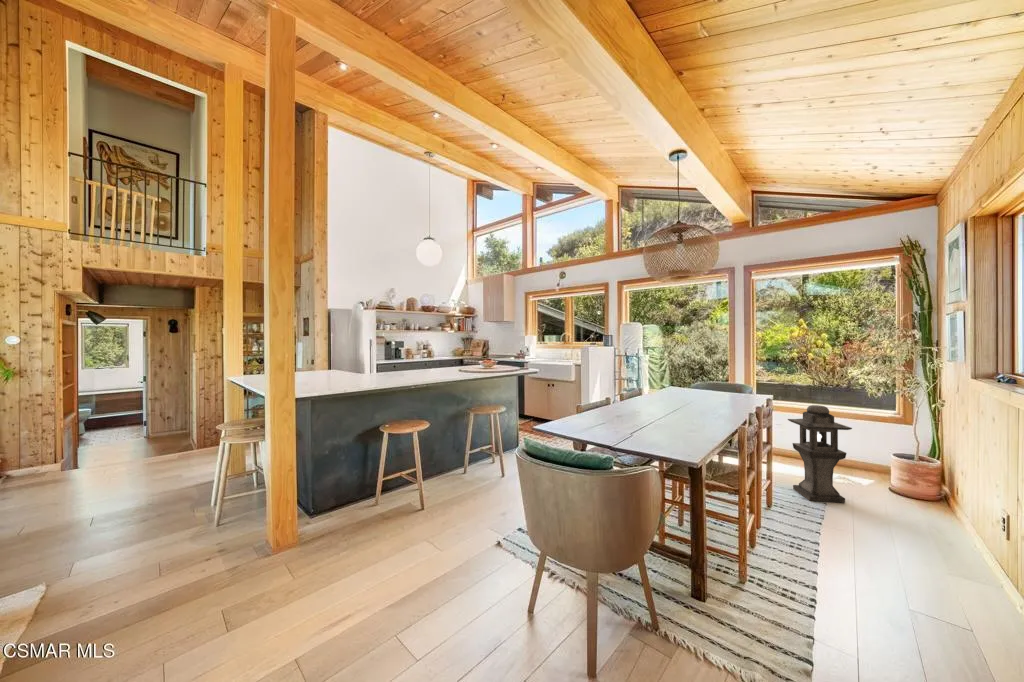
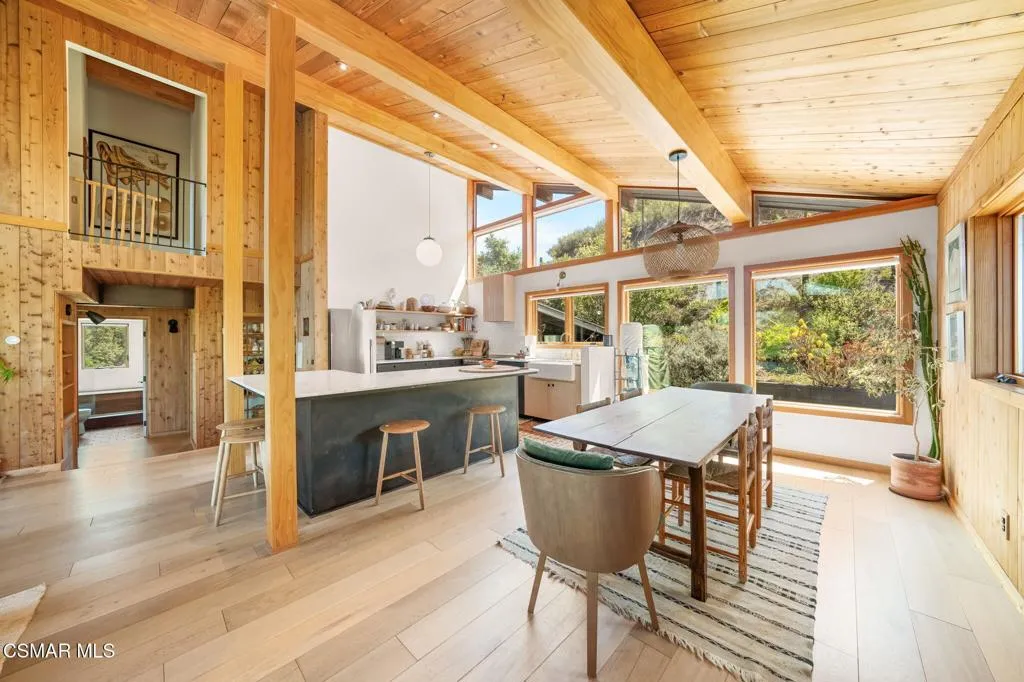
- lantern (818, 450)
